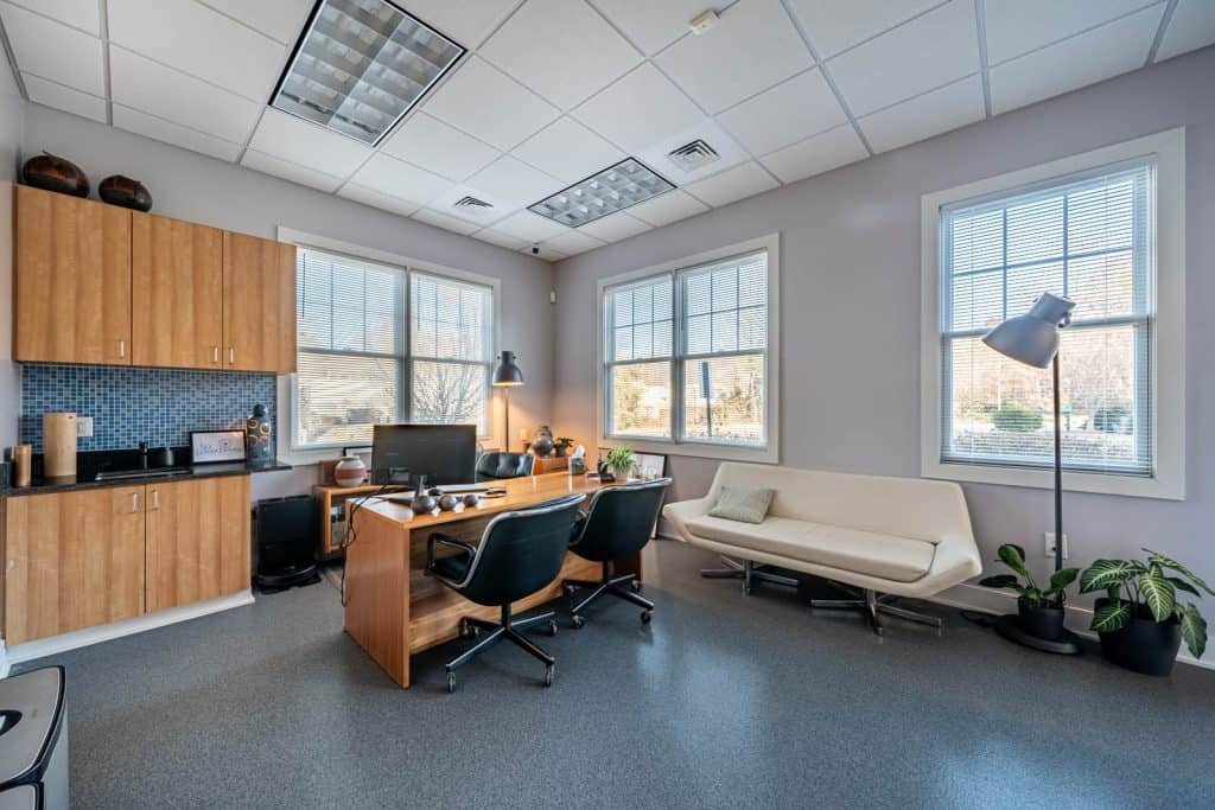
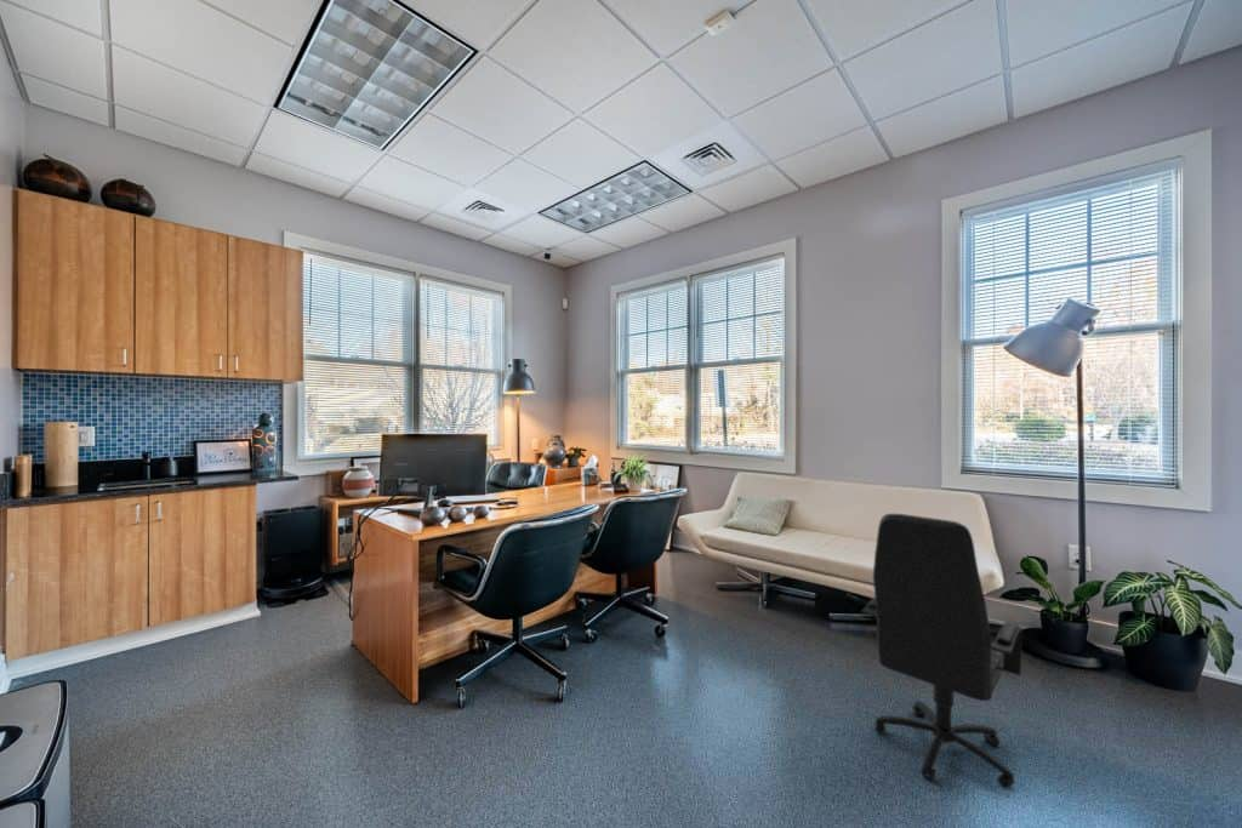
+ office chair (939, 632)
